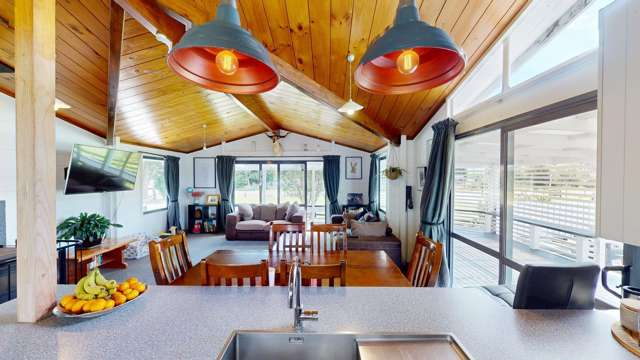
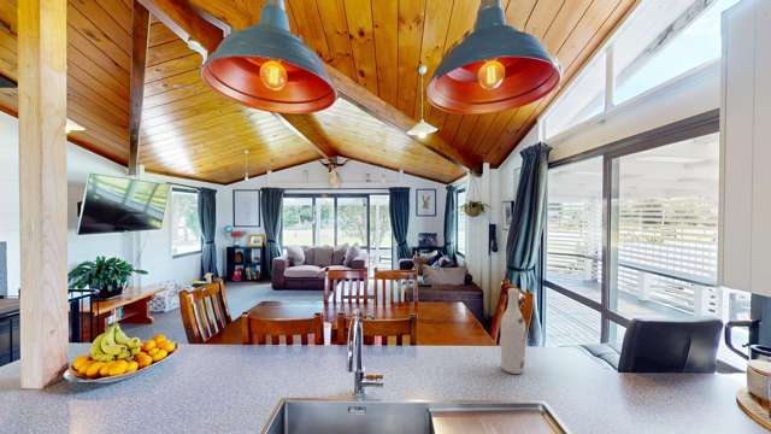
+ wine bottle (512, 328)
